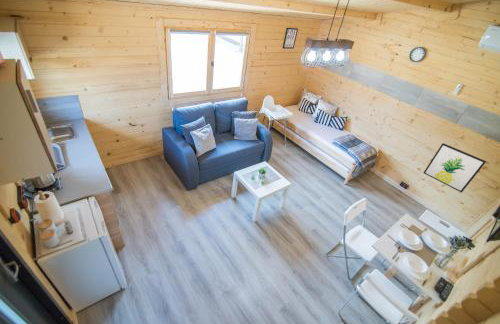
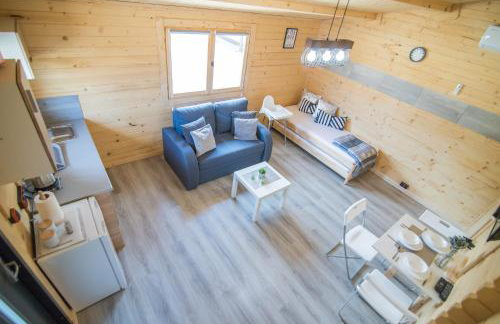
- wall art (452, 167)
